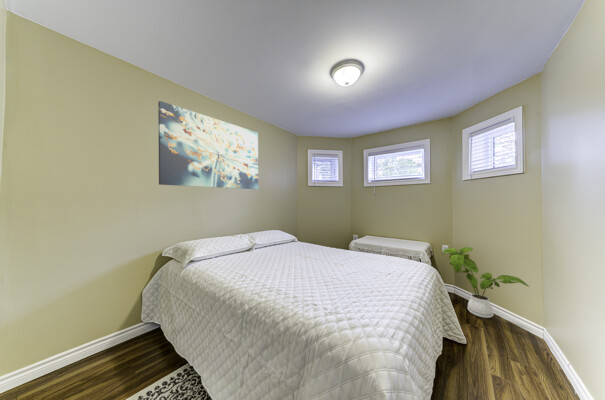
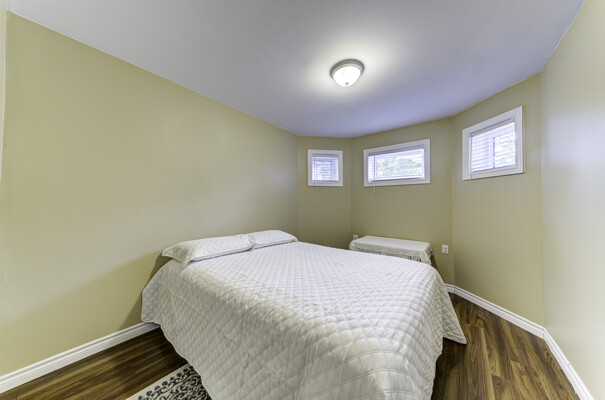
- house plant (473, 281)
- wall art (217, 153)
